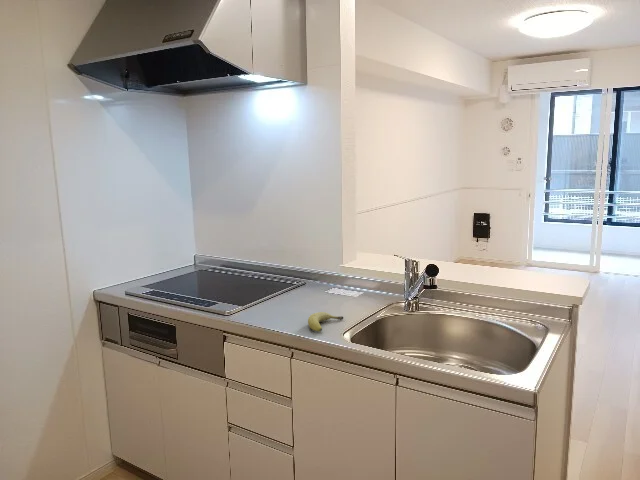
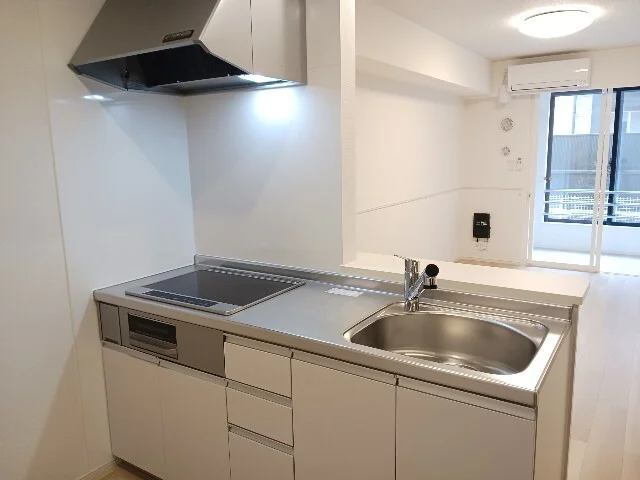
- fruit (322, 319)
